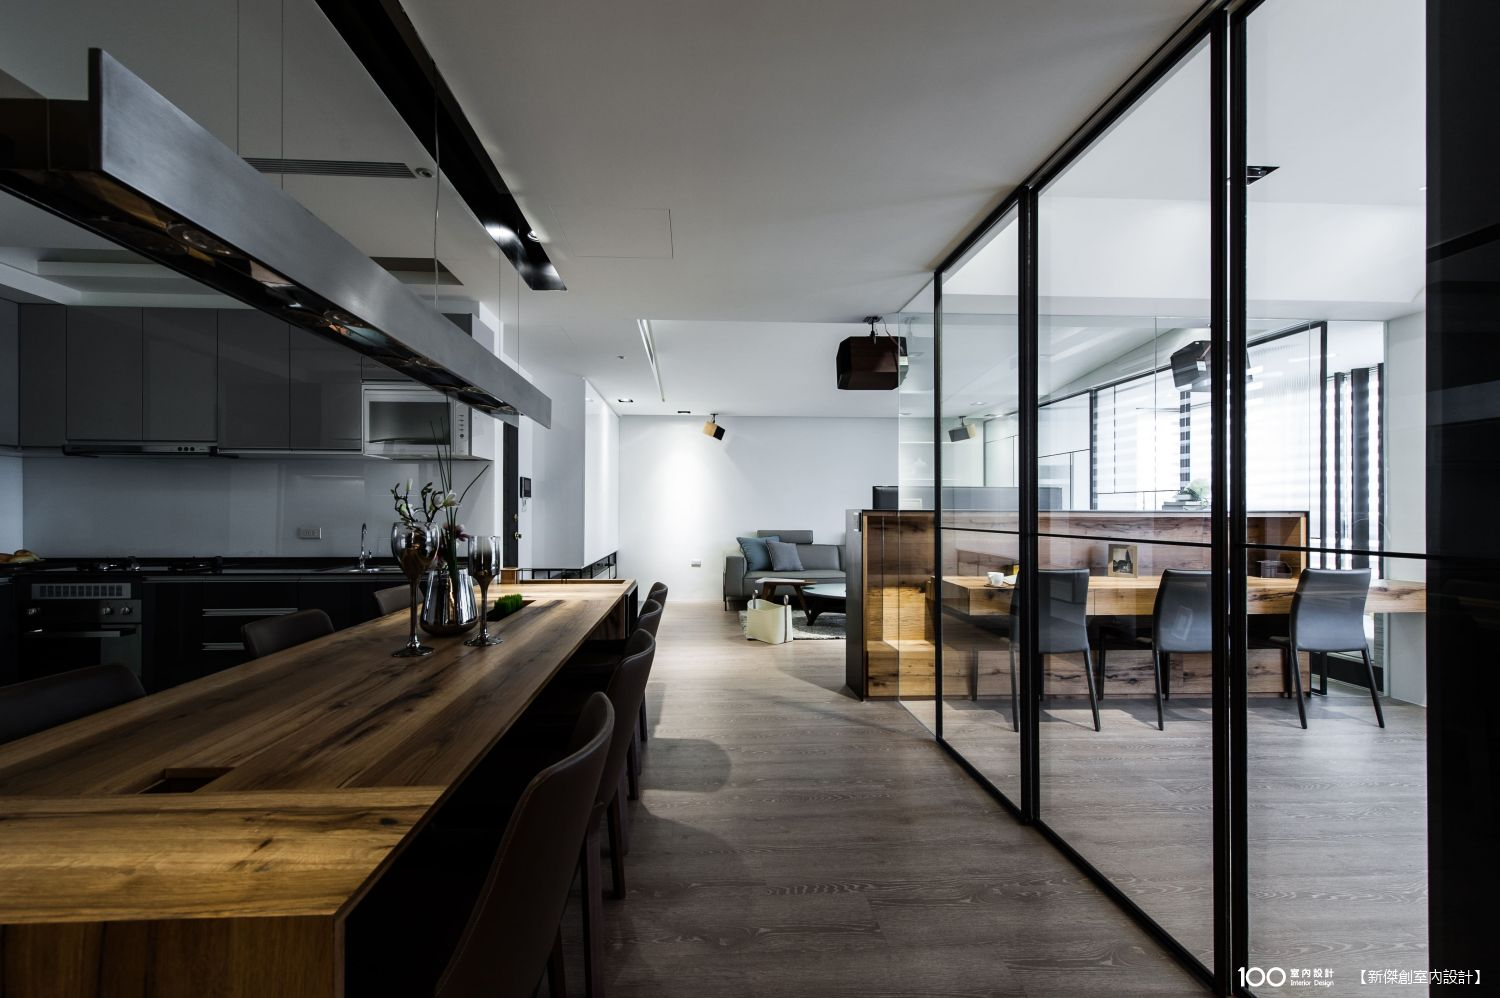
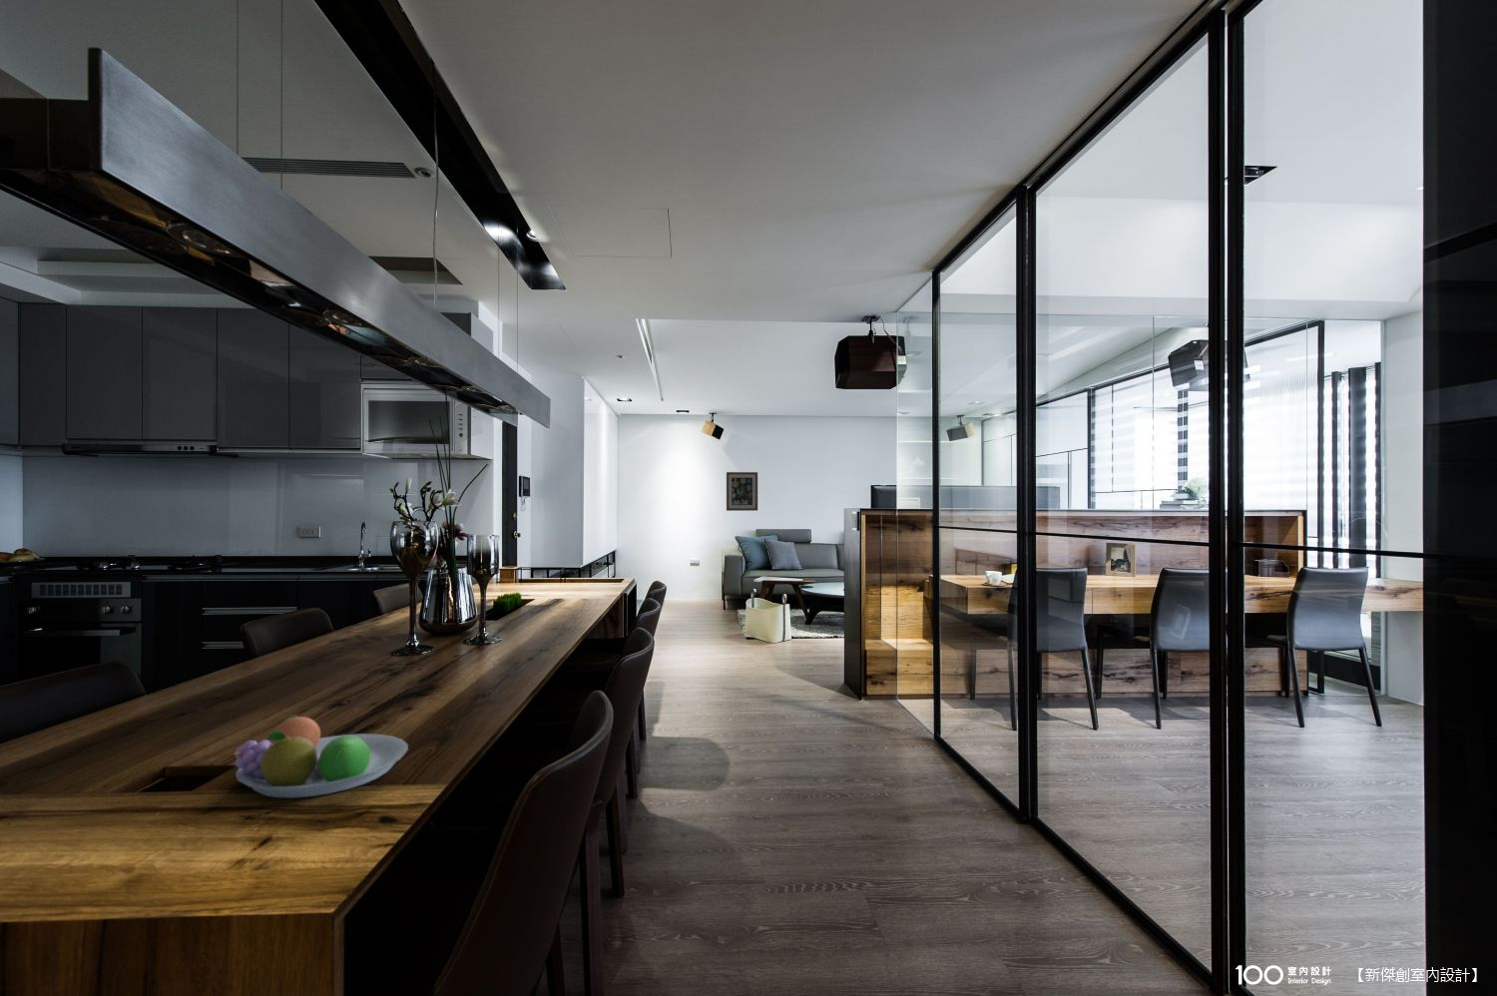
+ fruit bowl (325, 746)
+ wall art (741, 491)
